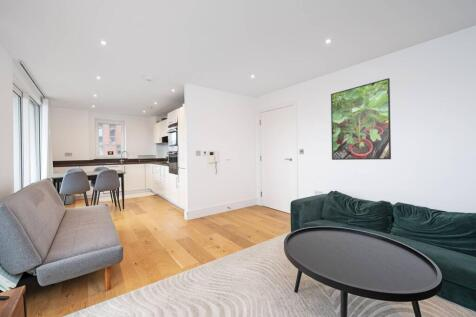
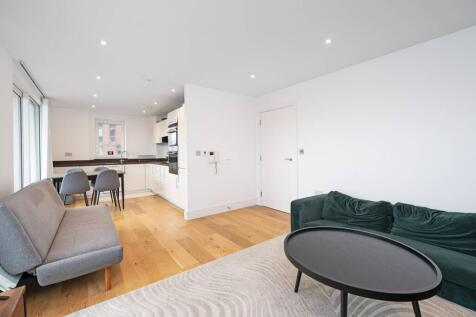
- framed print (357, 123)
